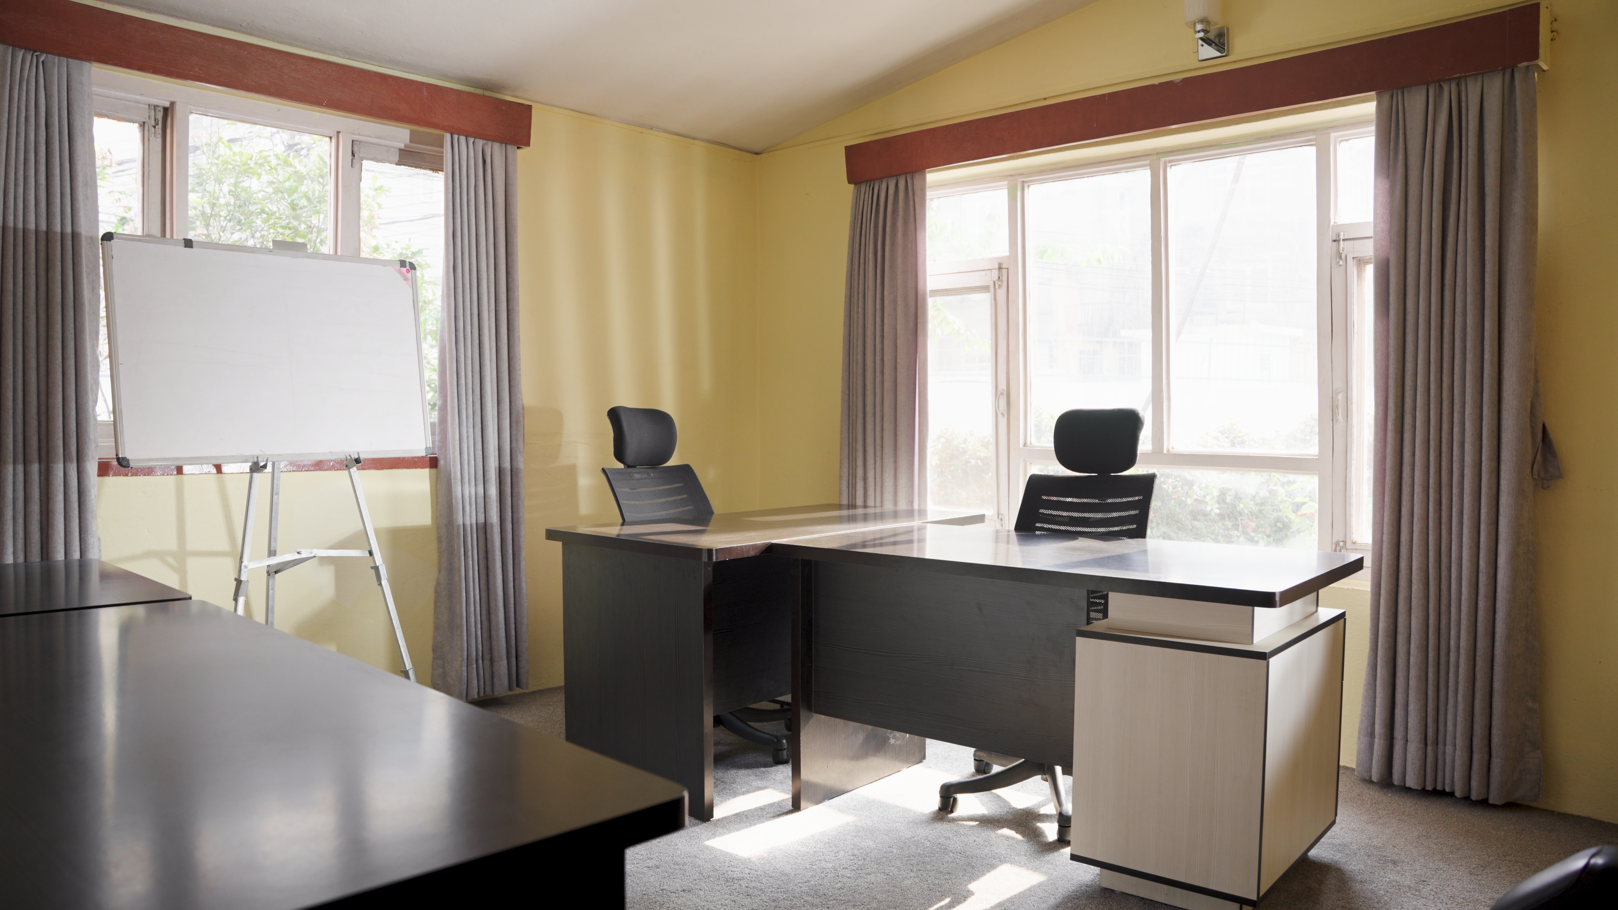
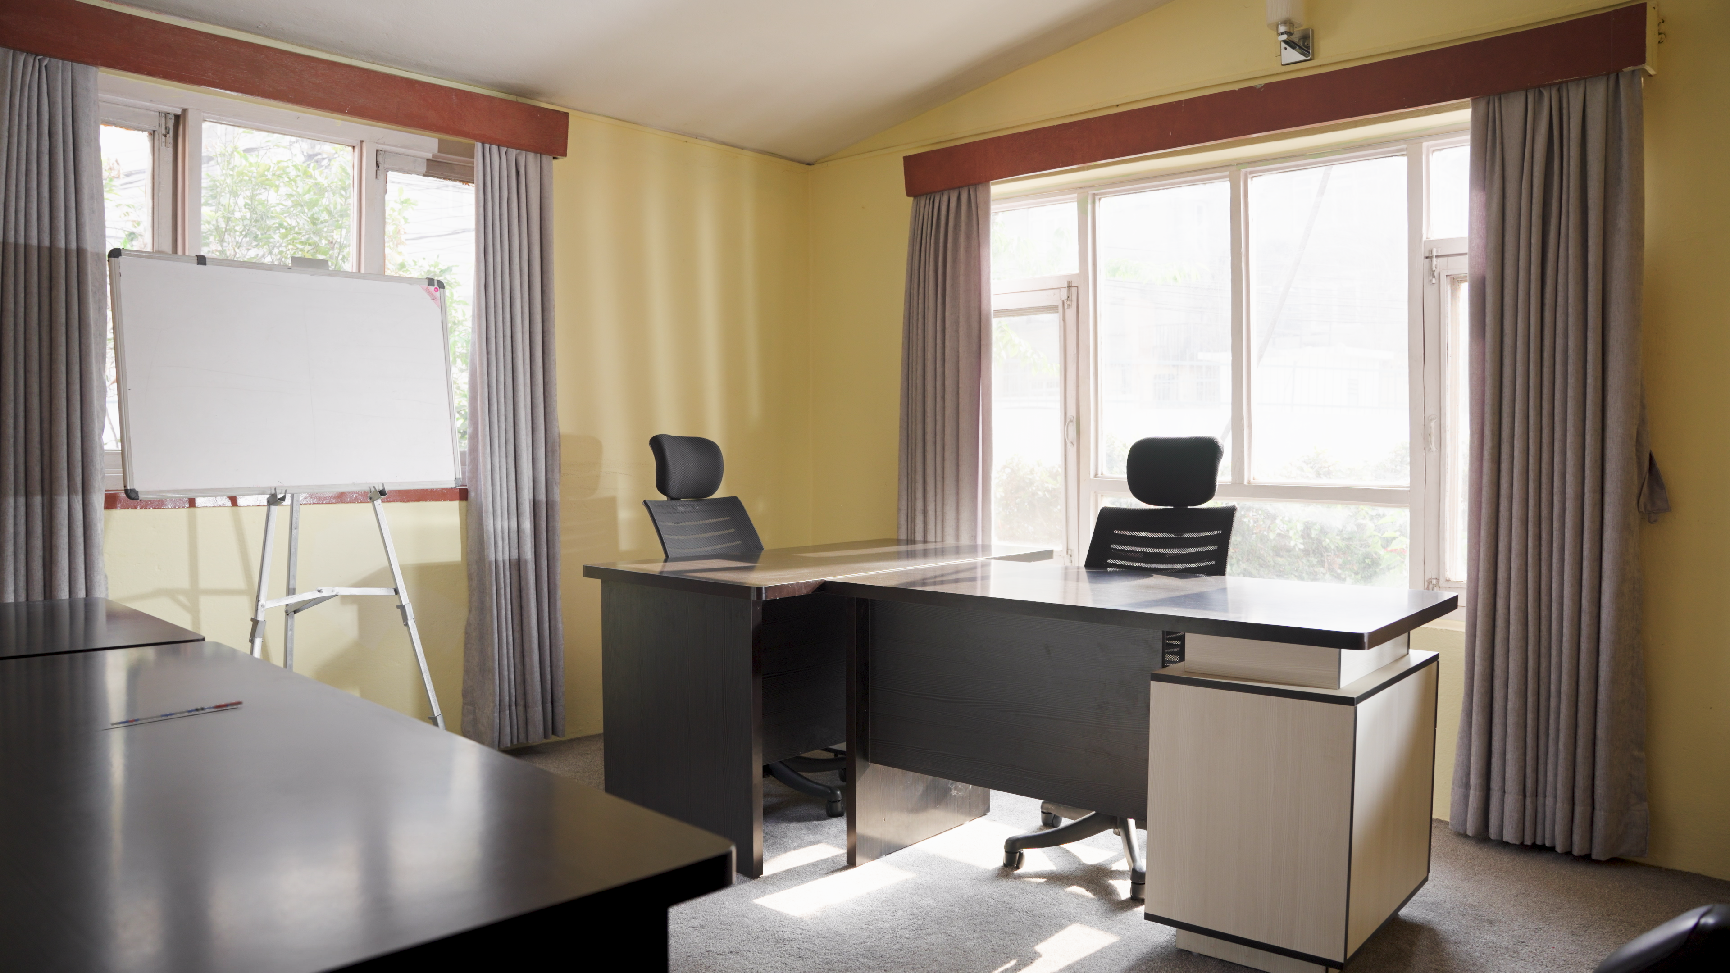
+ pen (179, 713)
